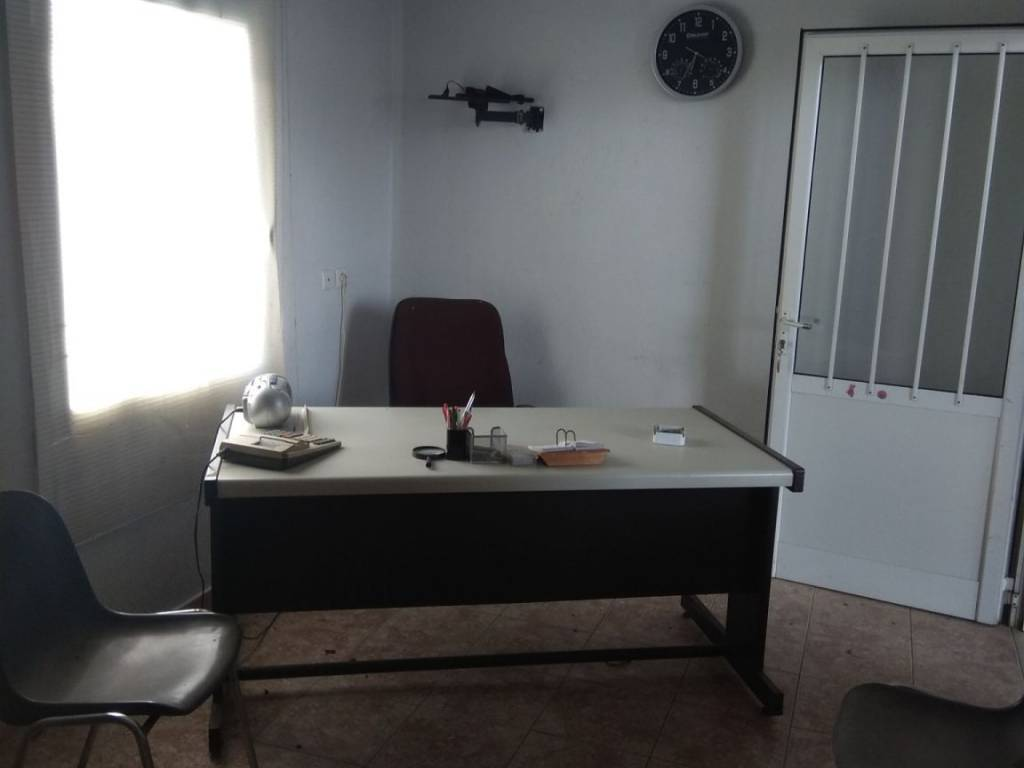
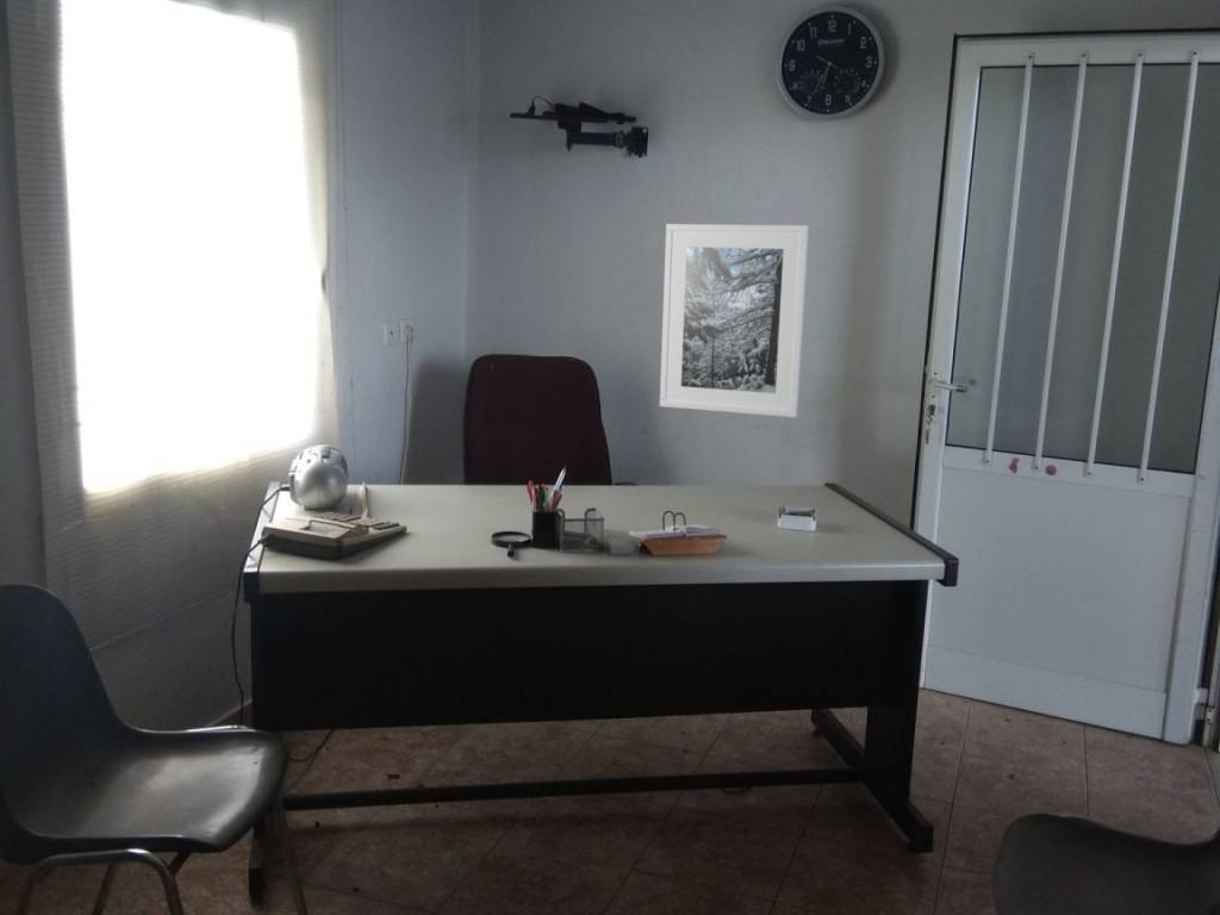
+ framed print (730, 319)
